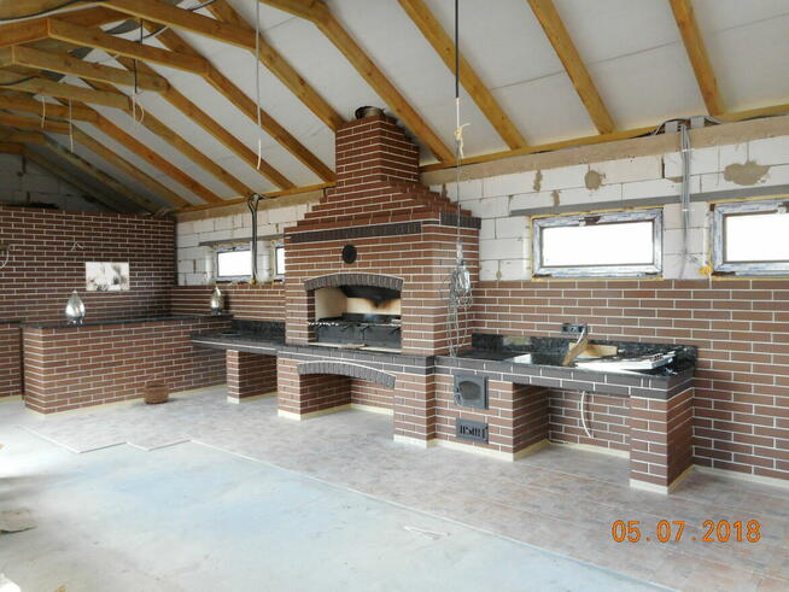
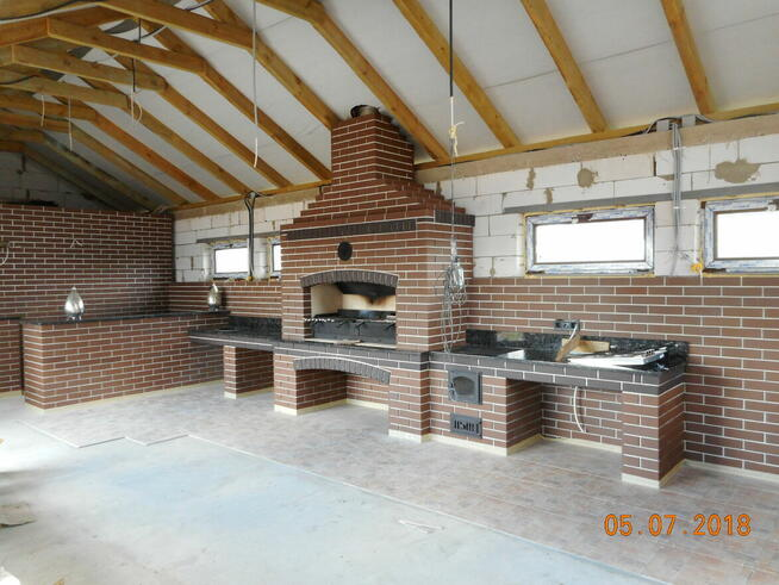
- wall art (107, 276)
- wicker basket (156, 388)
